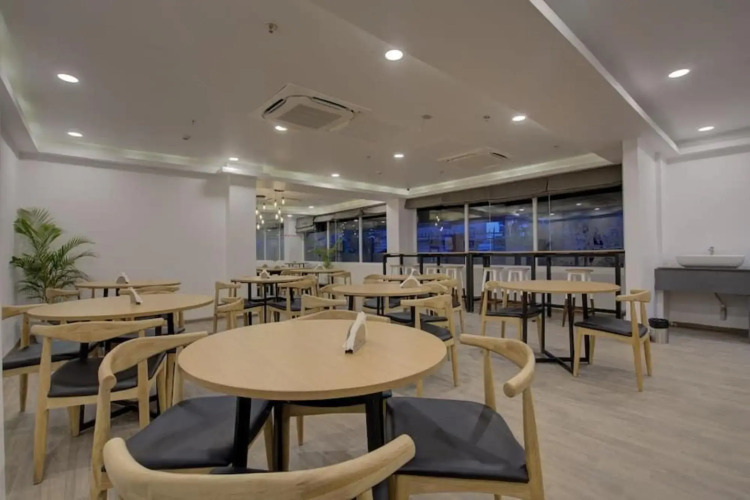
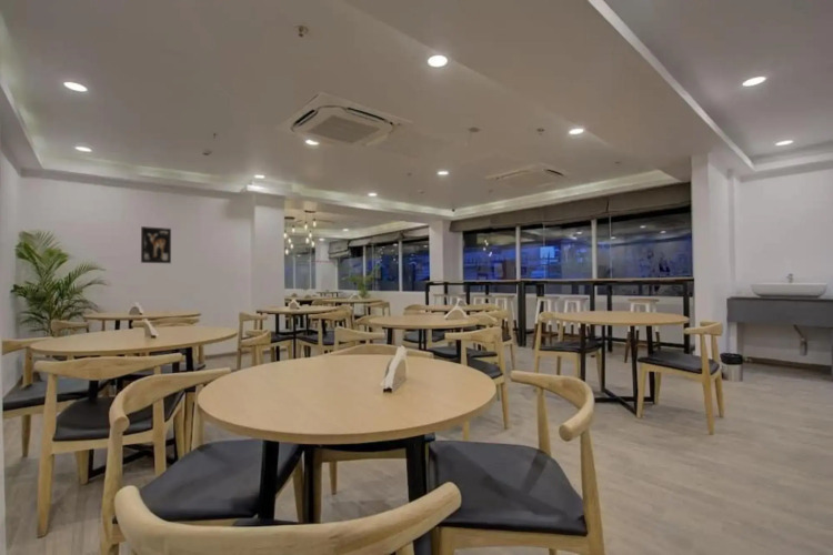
+ wall art (155, 245)
